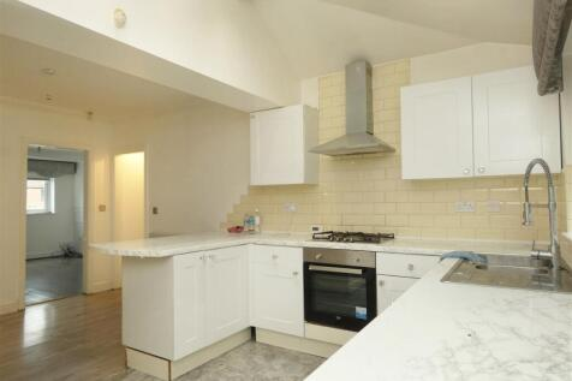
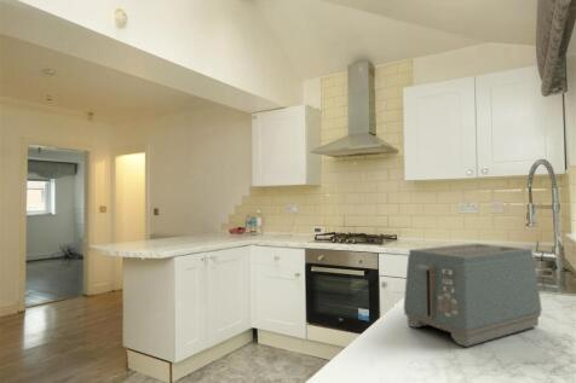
+ toaster (466, 288)
